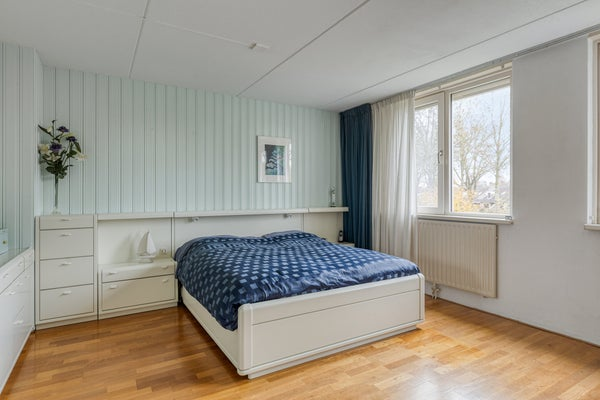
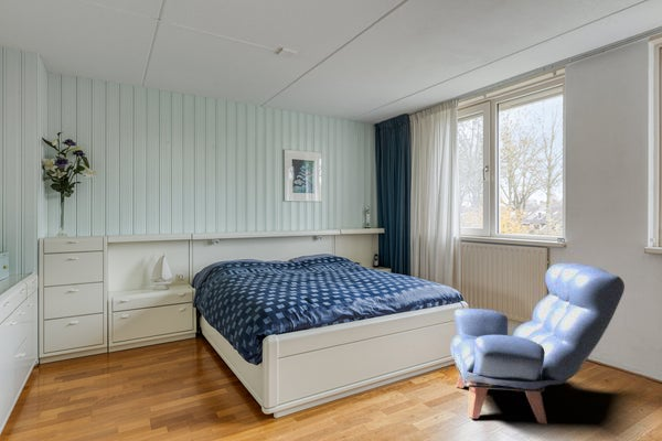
+ armchair (526, 334)
